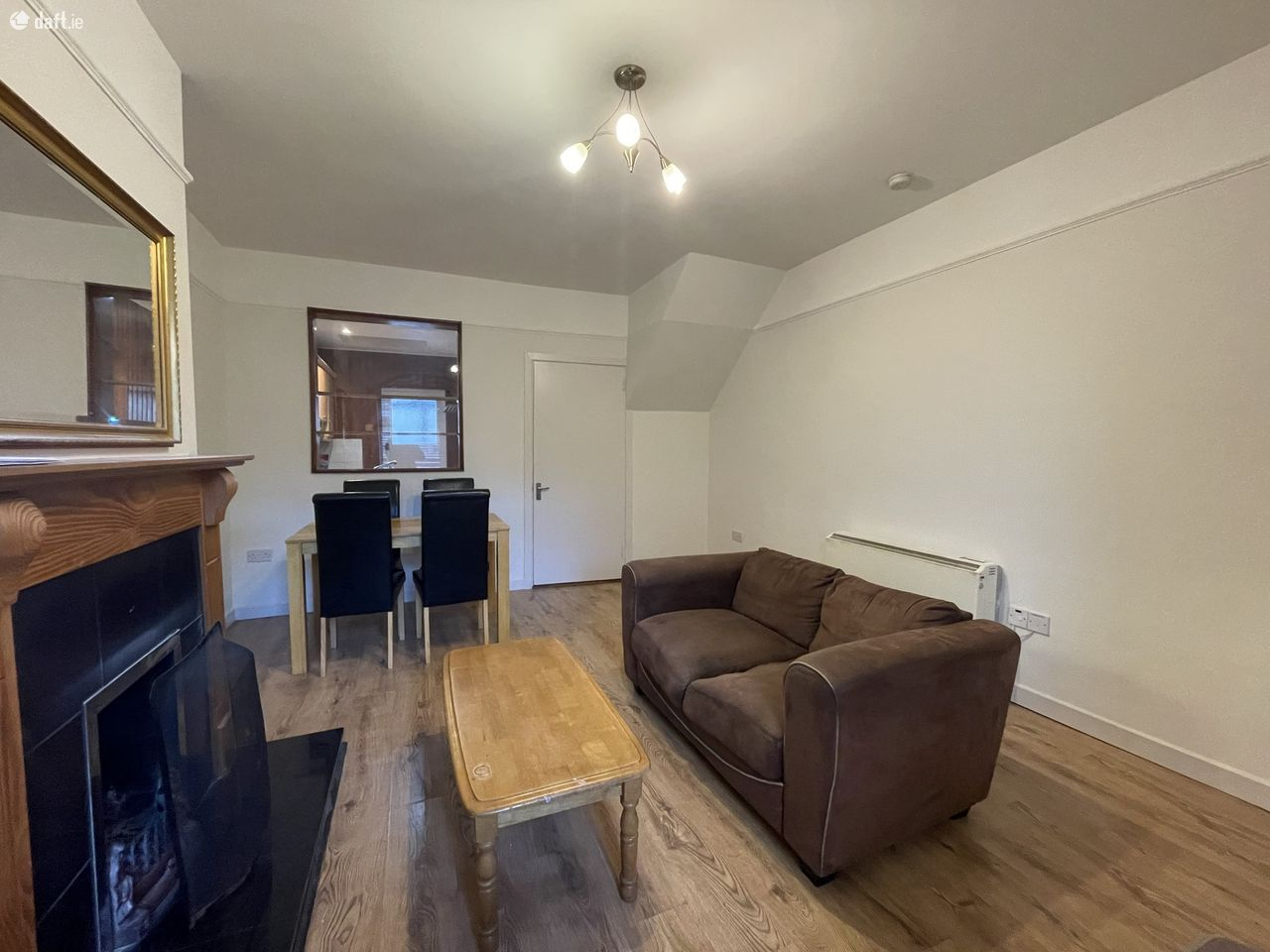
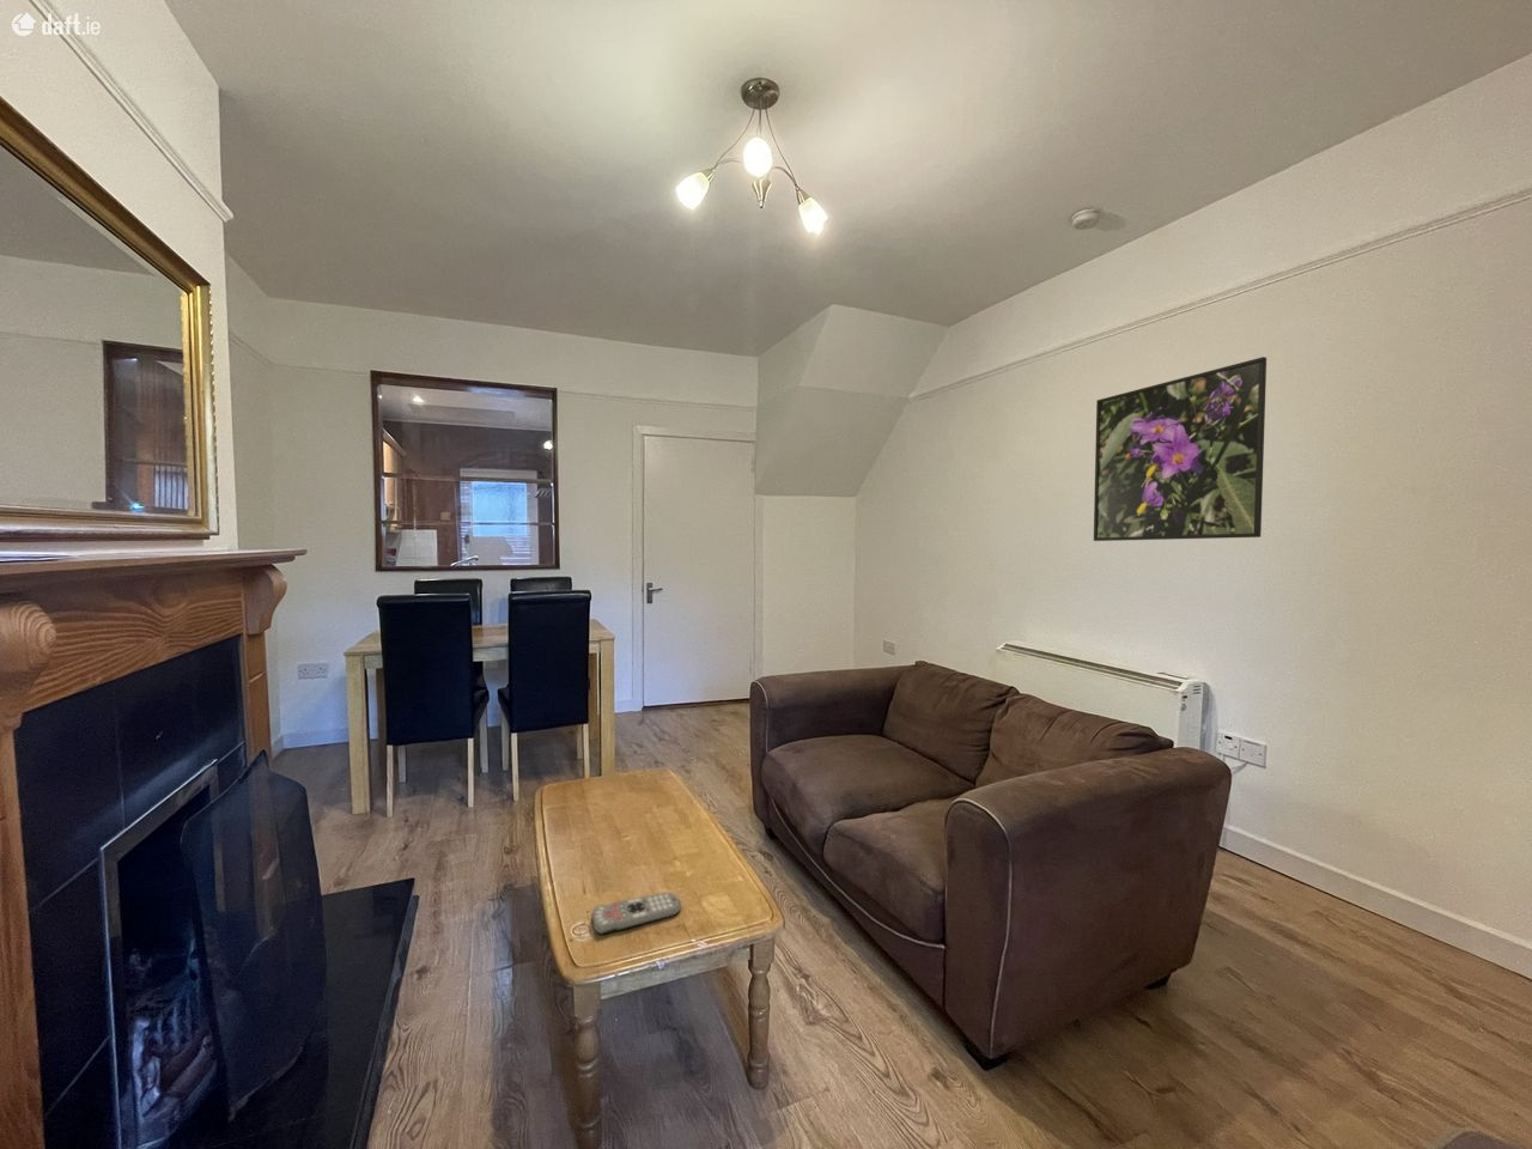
+ remote control (637, 911)
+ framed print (1168, 460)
